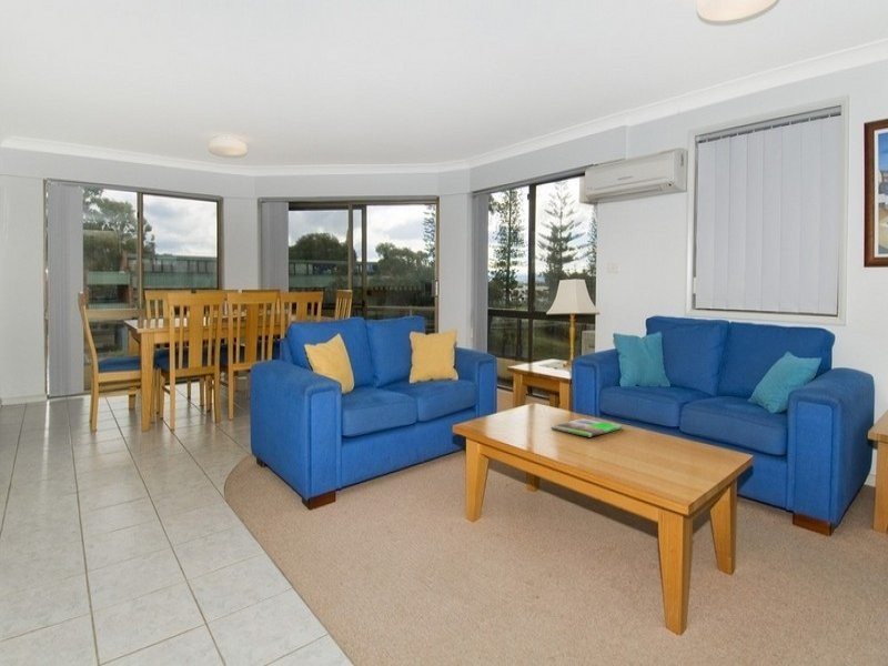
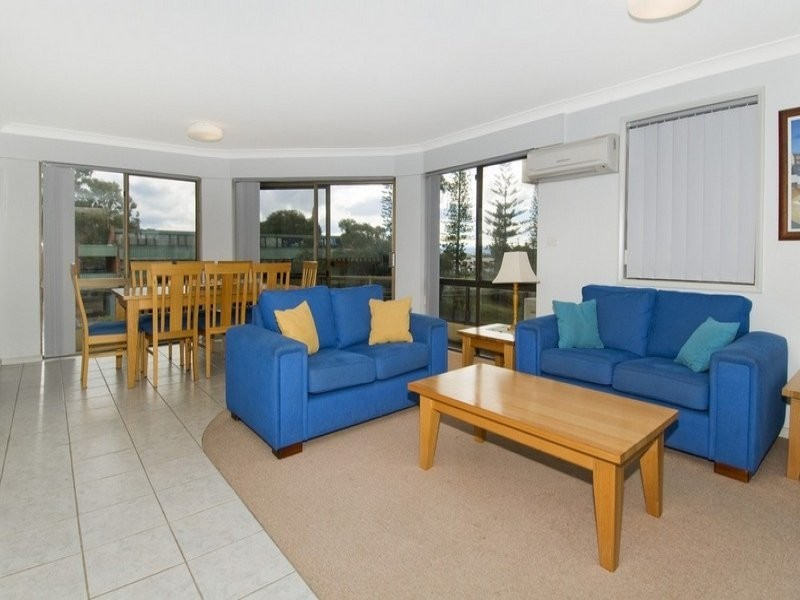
- magazine (586, 426)
